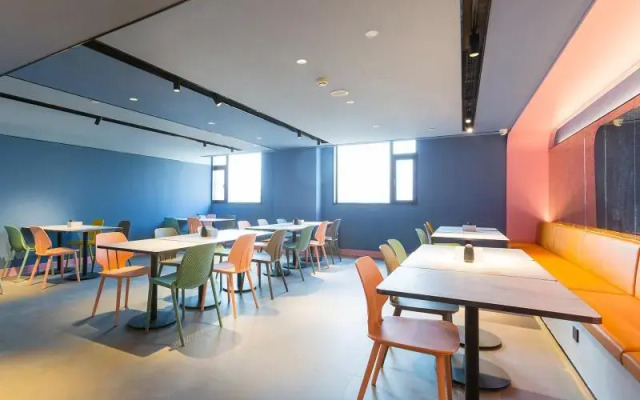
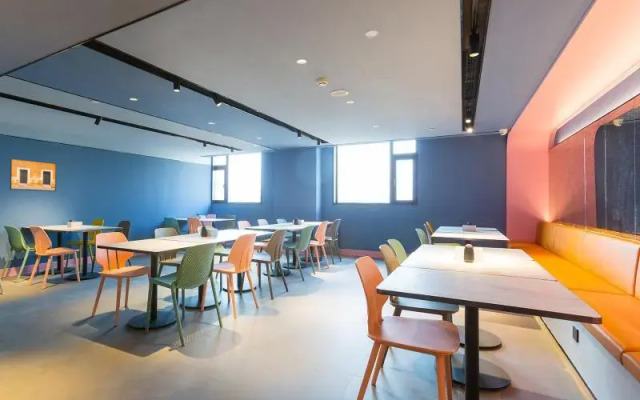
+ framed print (34, 175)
